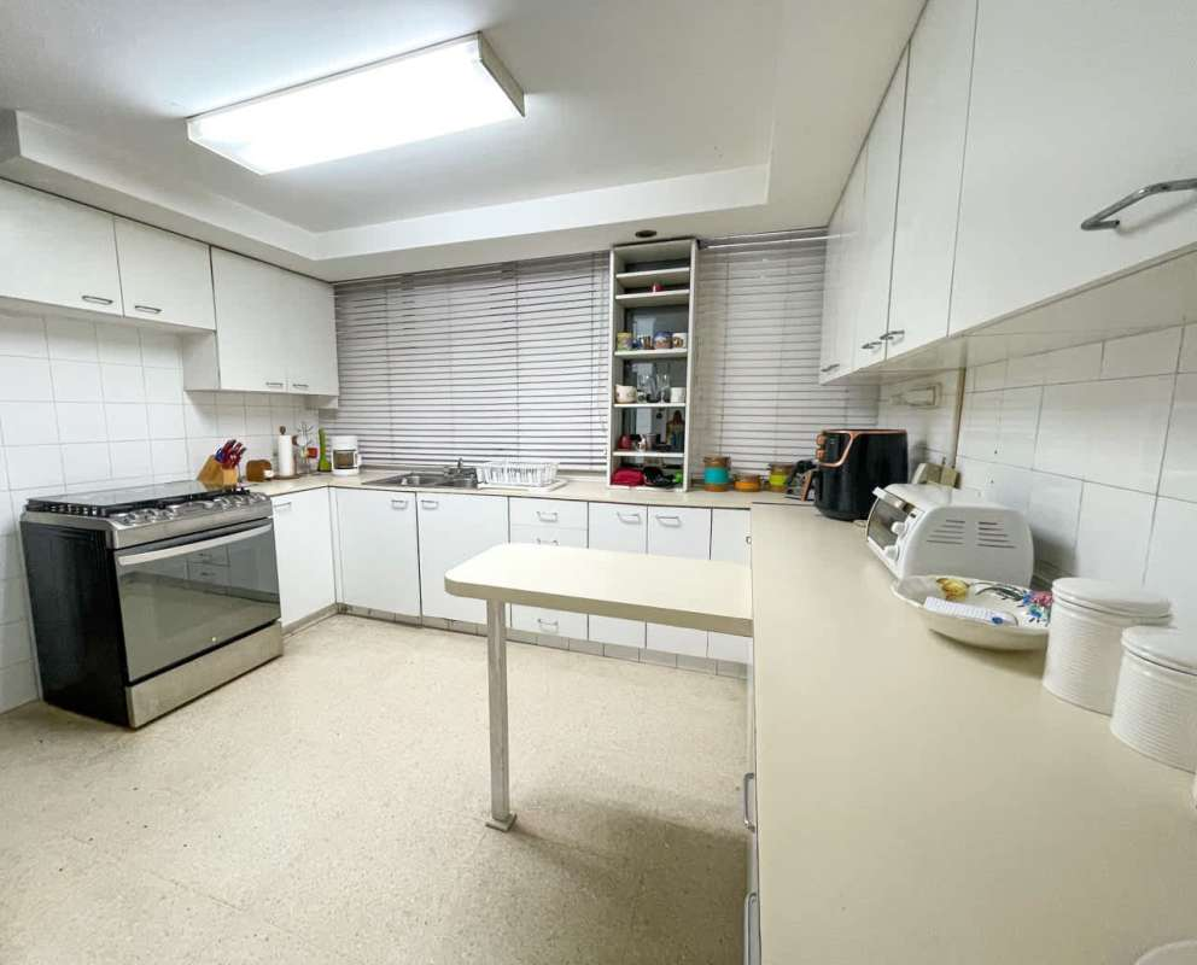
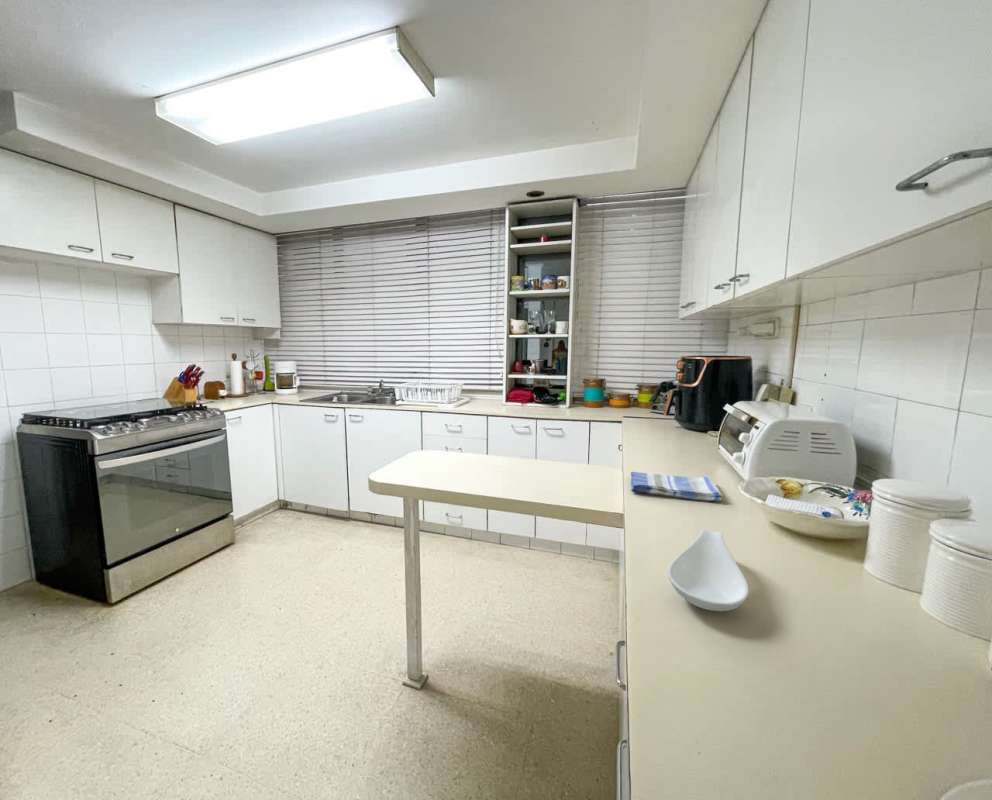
+ spoon rest (708, 563)
+ dish towel (672, 483)
